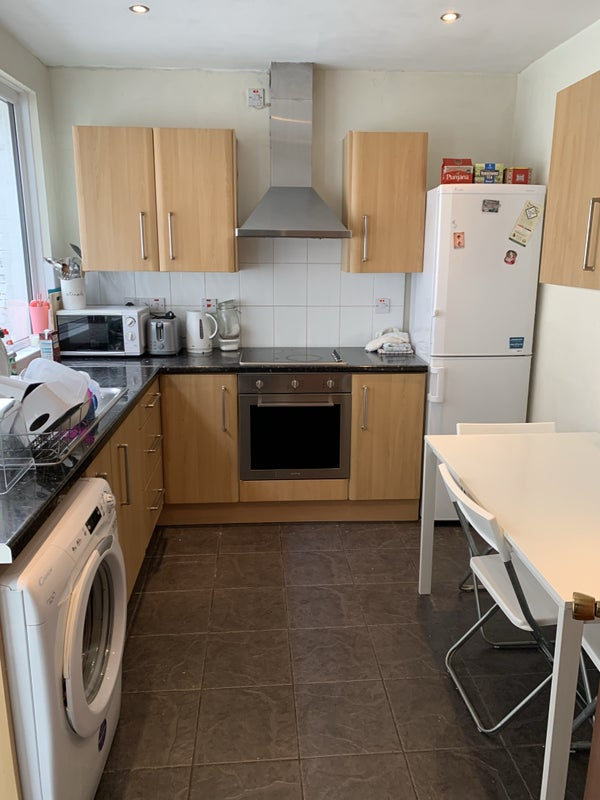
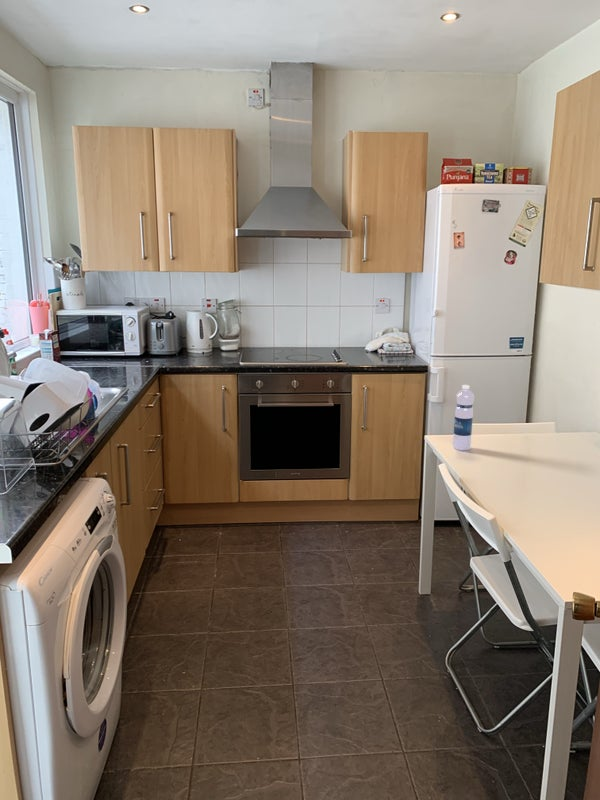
+ water bottle (463, 417)
